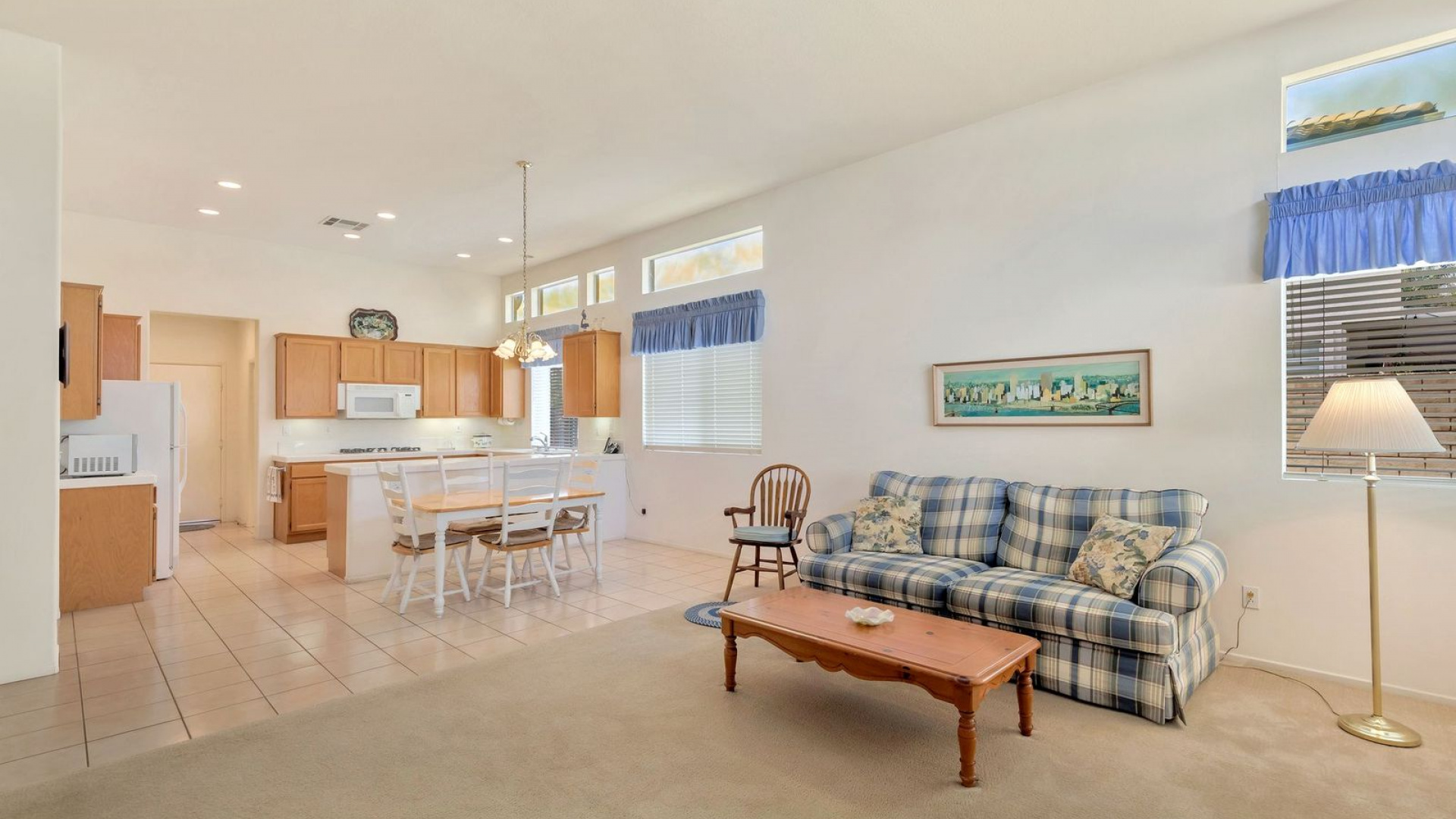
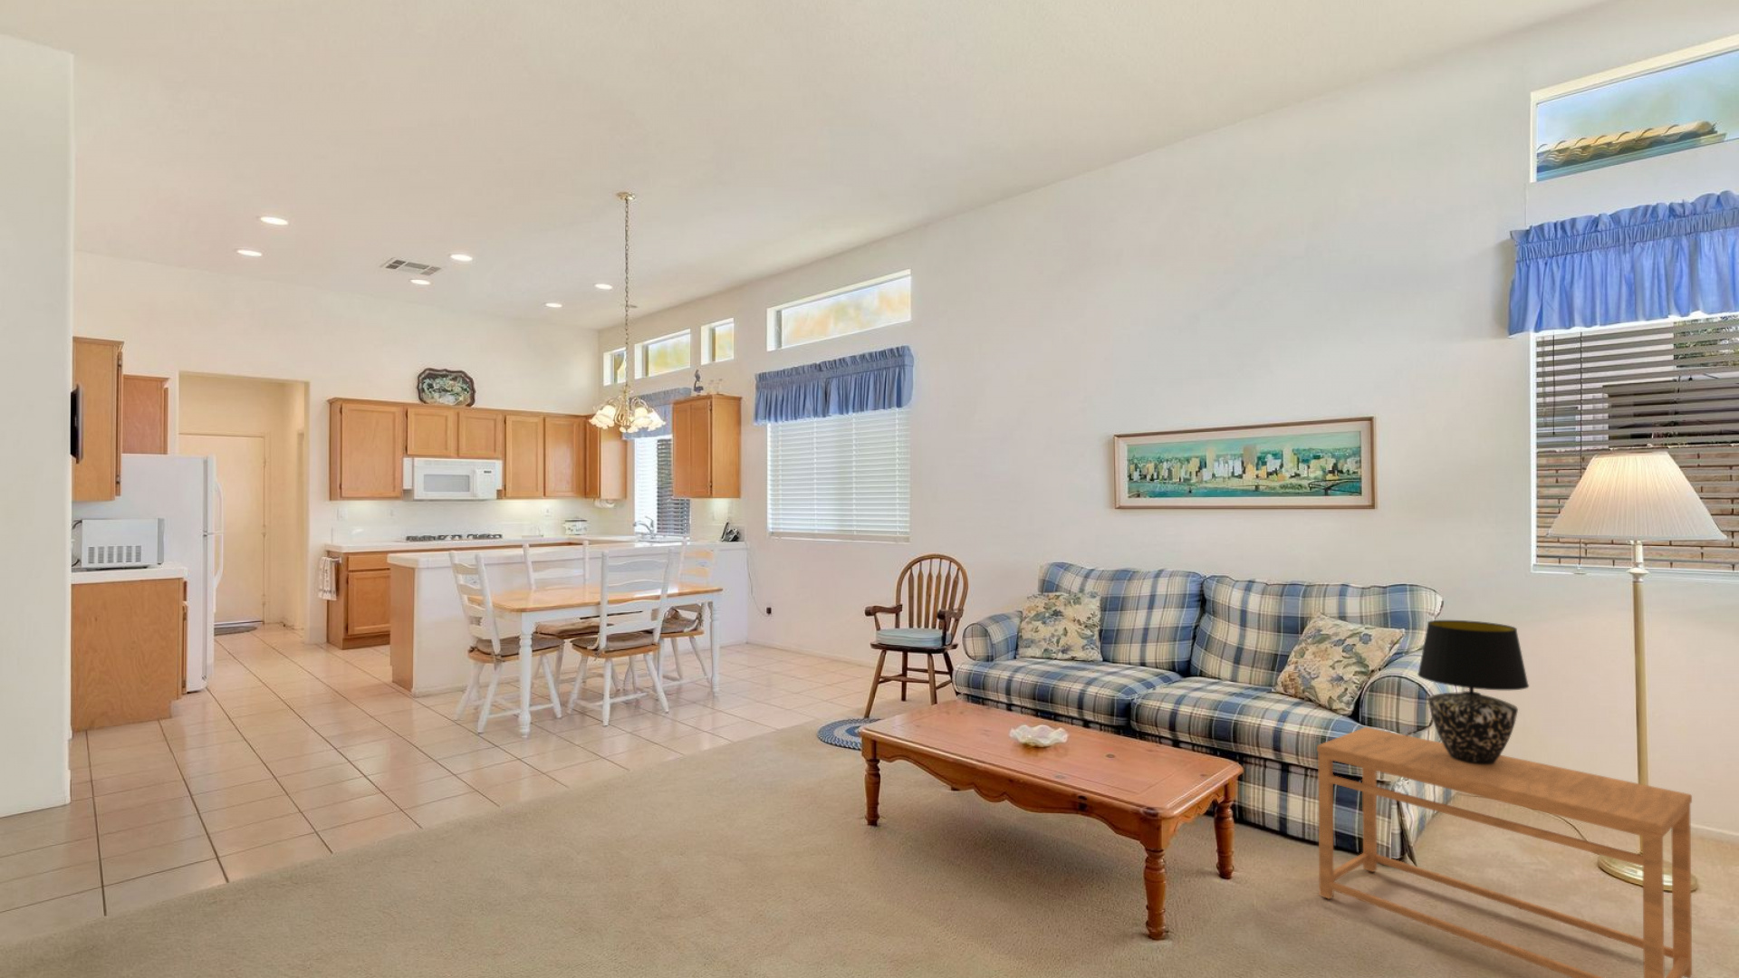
+ table lamp (1471, 691)
+ side table (1497, 826)
